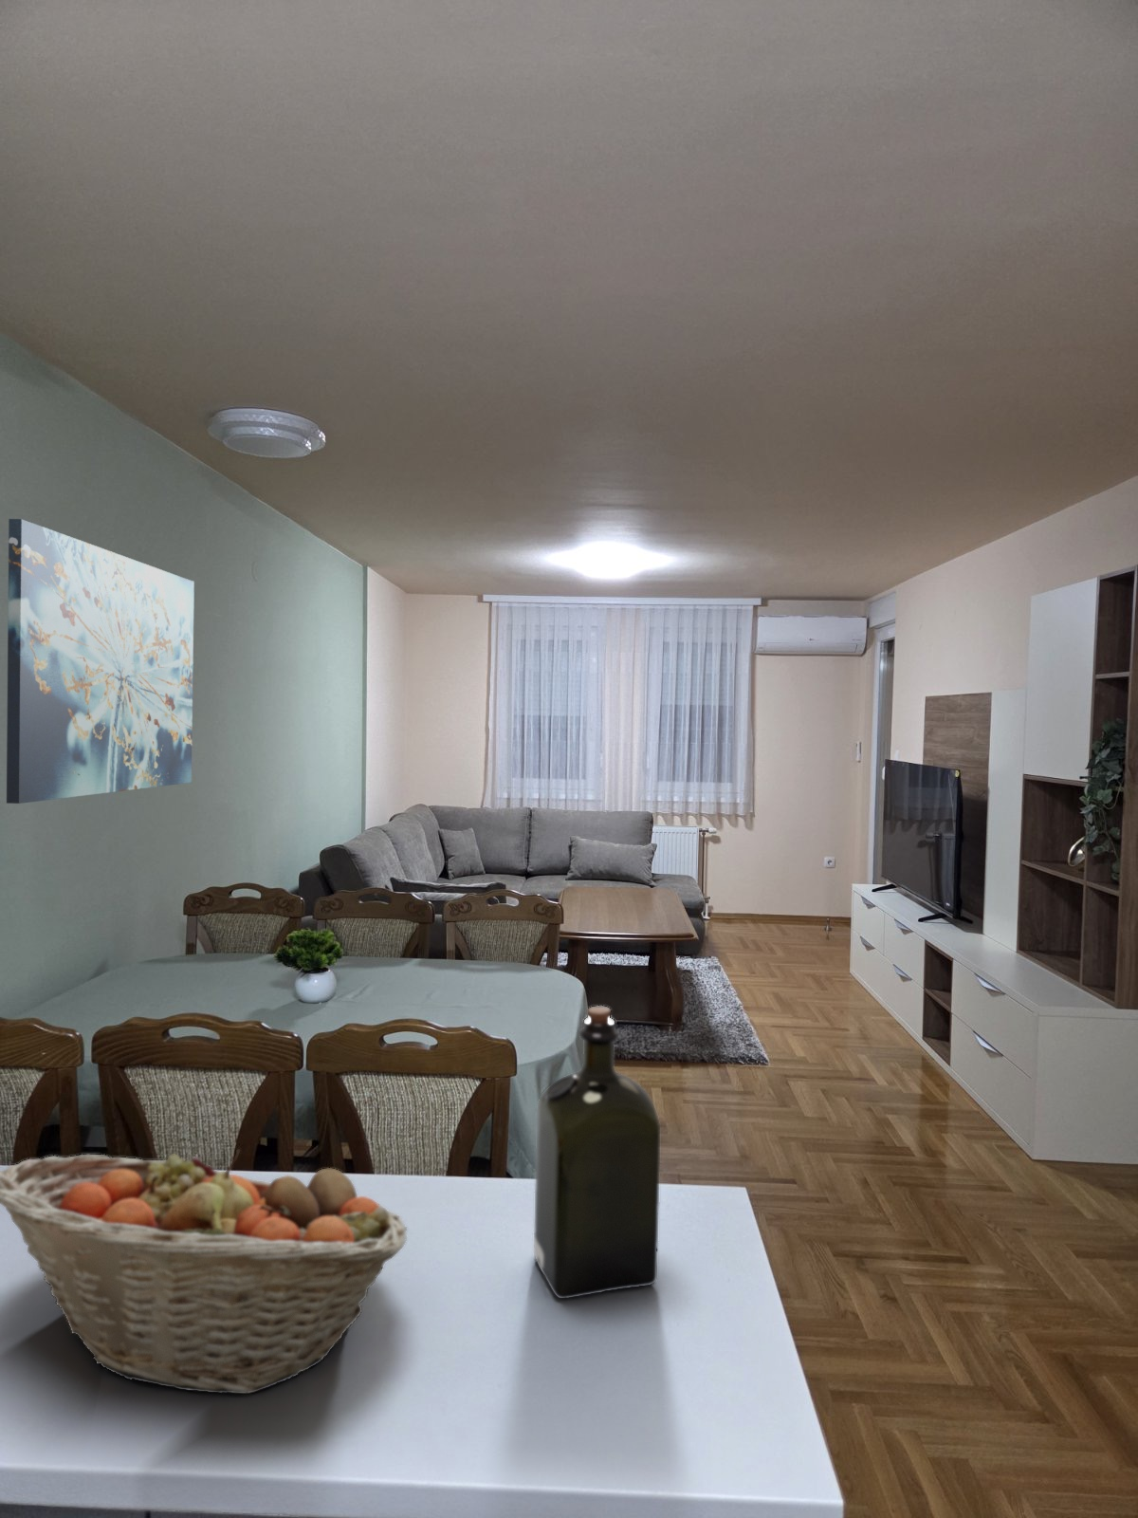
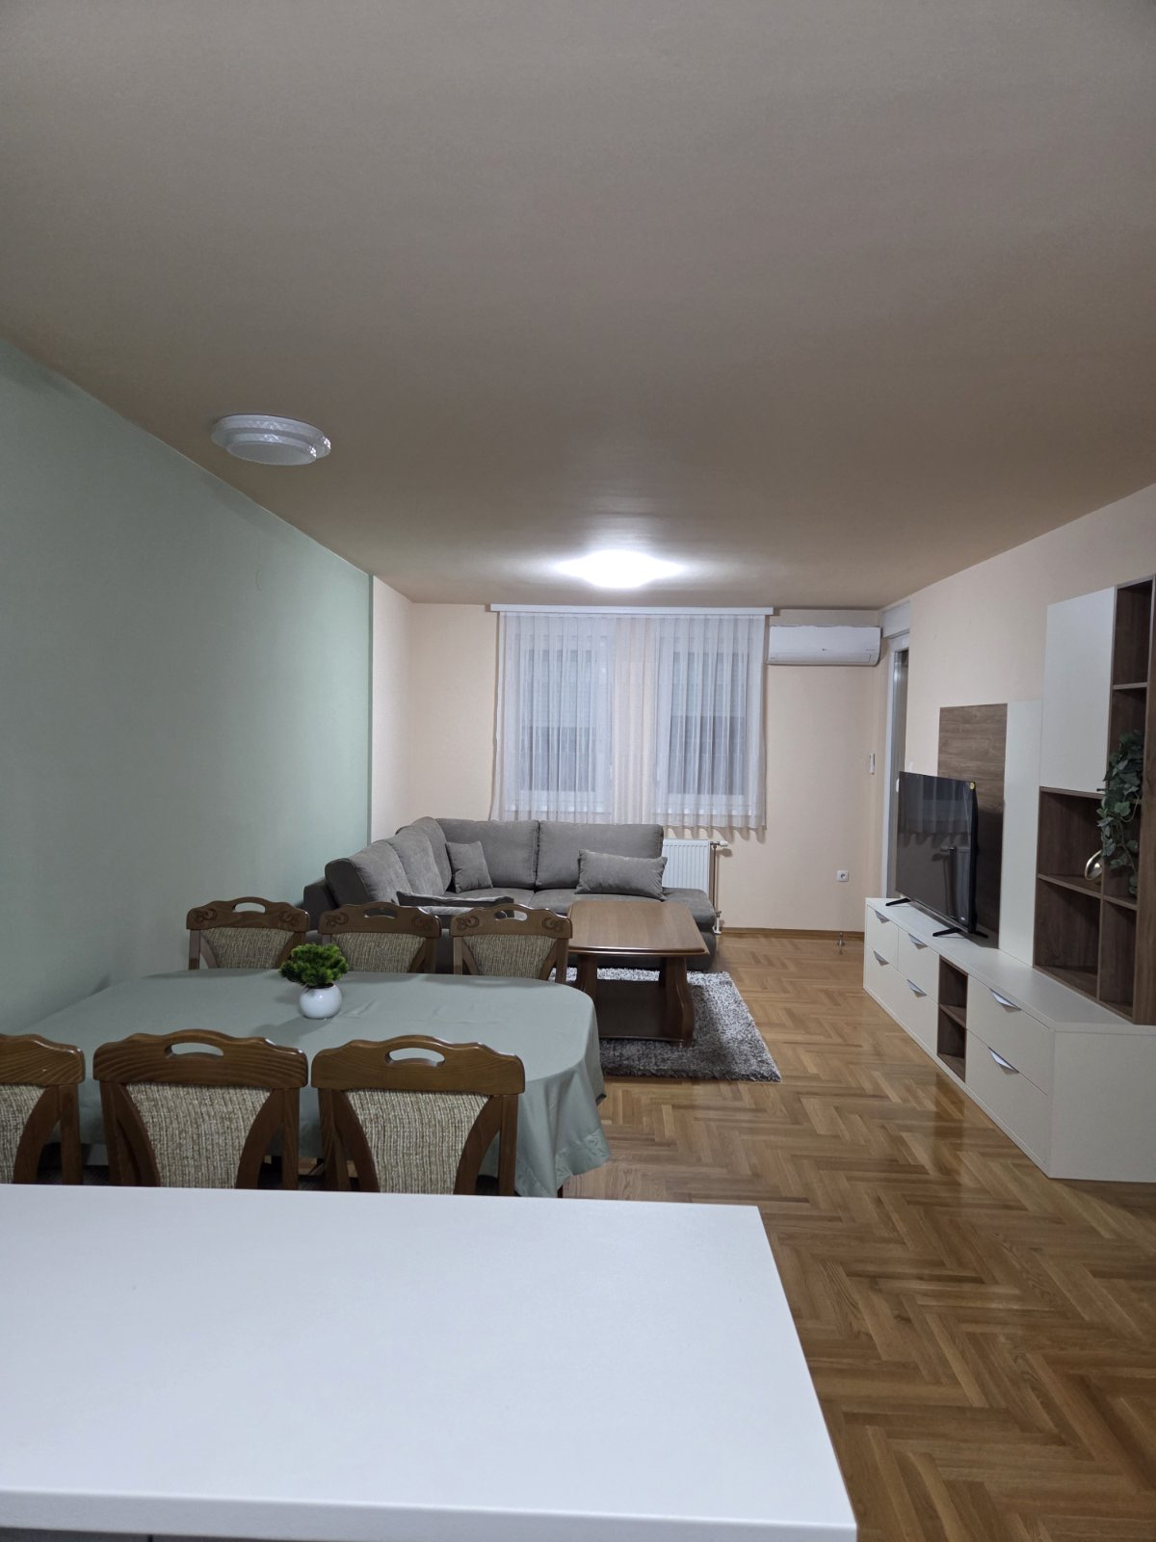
- fruit basket (202, 1235)
- wall art (116, 674)
- liquor (595, 1139)
